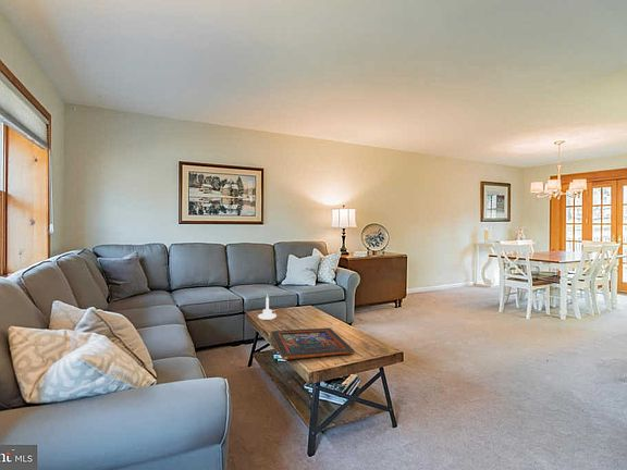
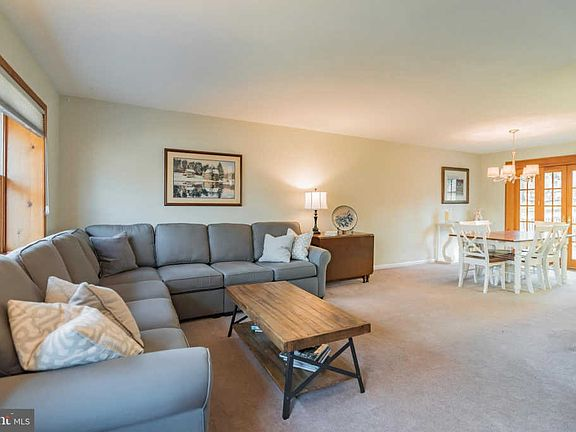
- religious icon (309, 342)
- candle holder (267, 306)
